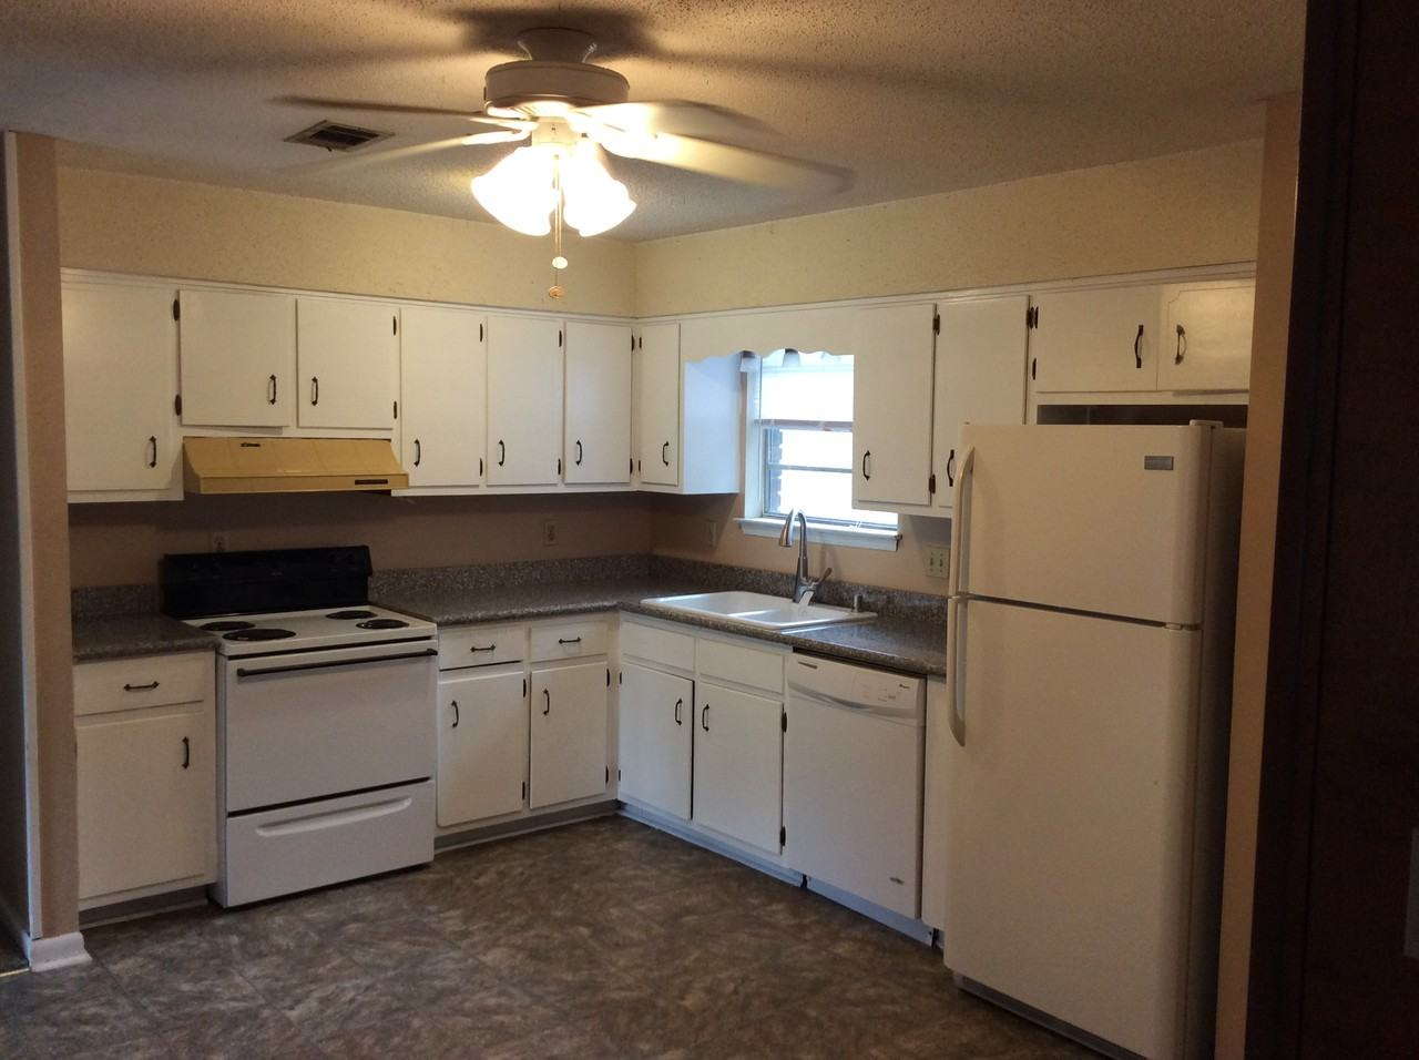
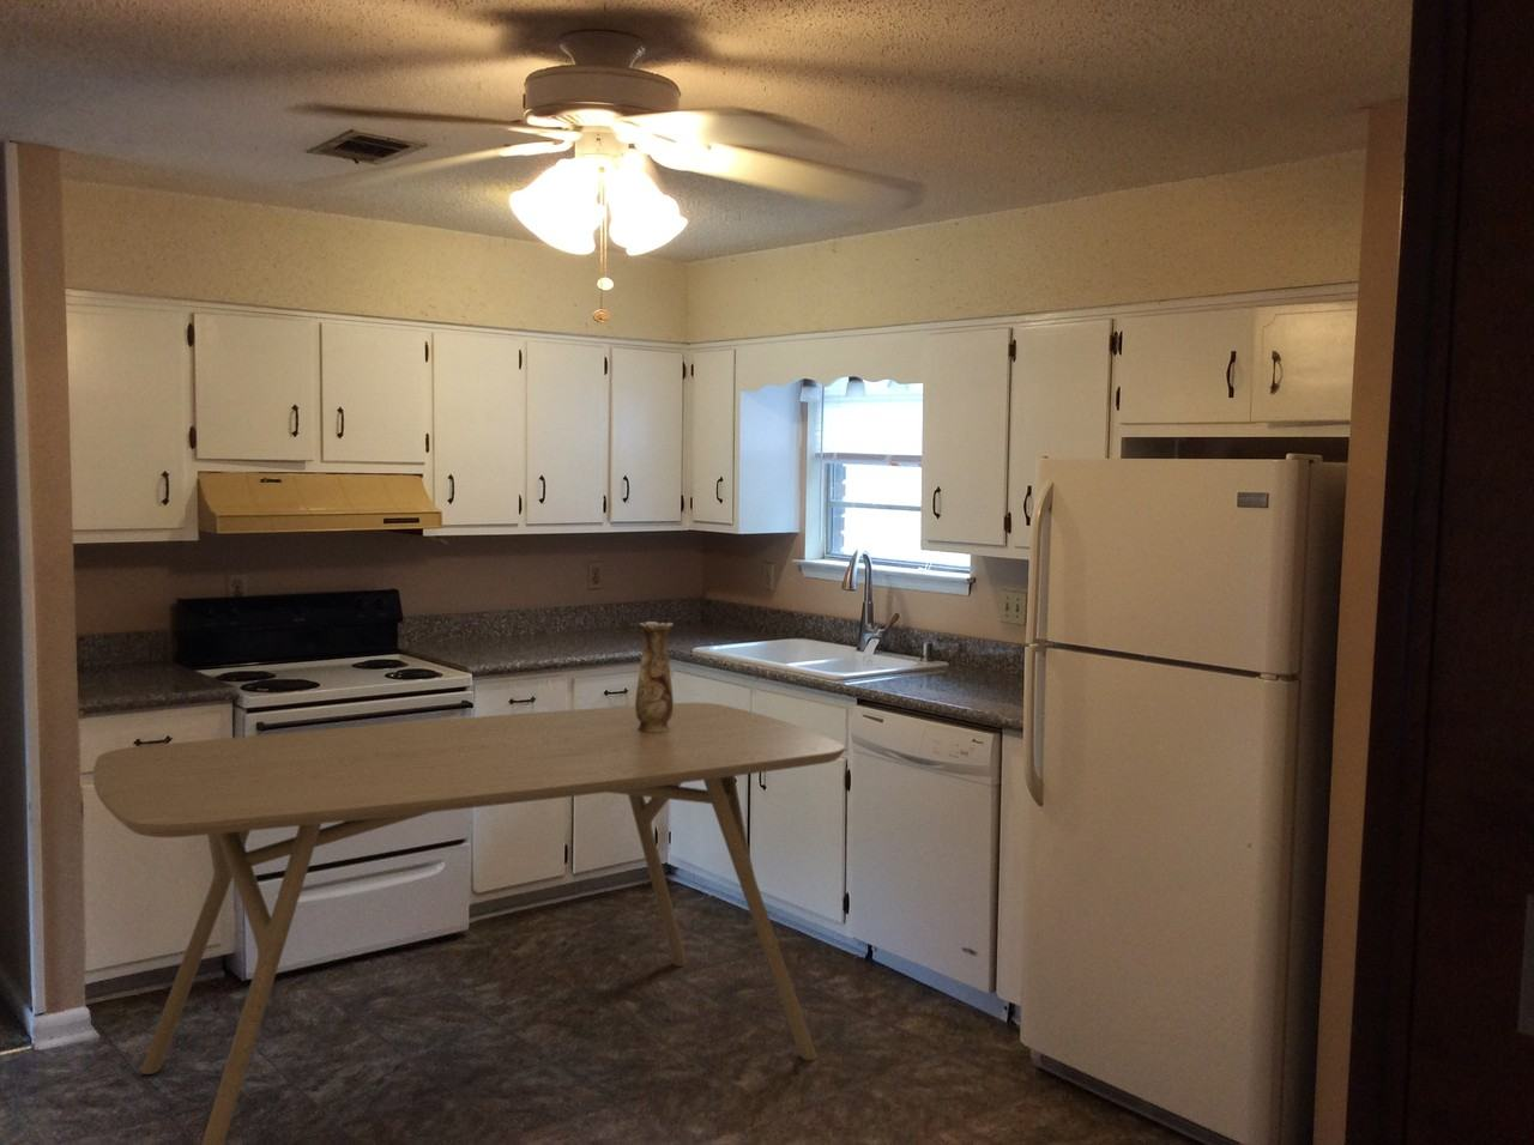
+ dining table (470, 807)
+ vase (655, 676)
